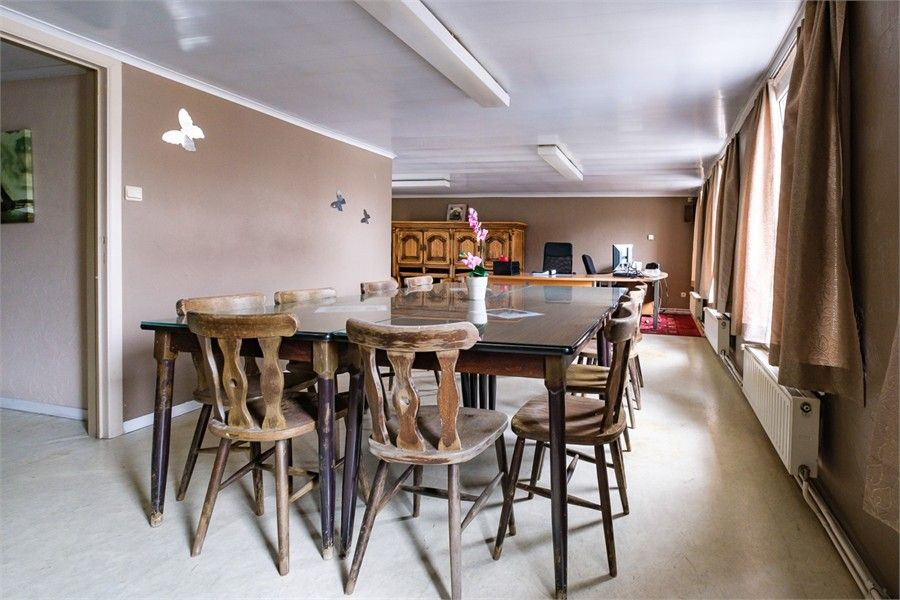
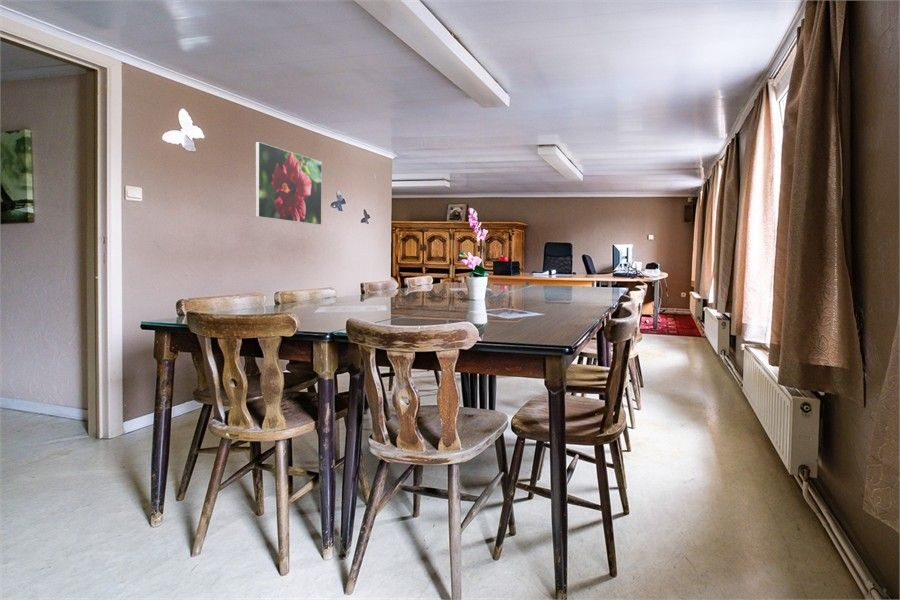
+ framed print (291, 187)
